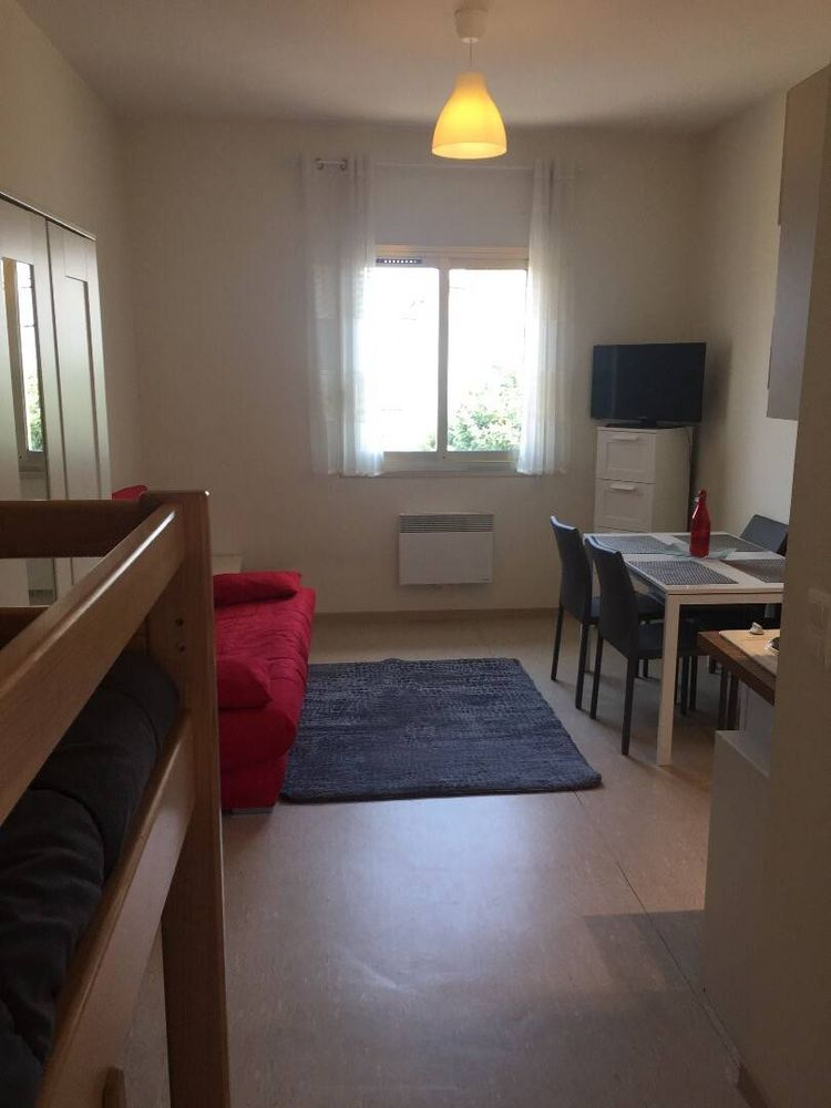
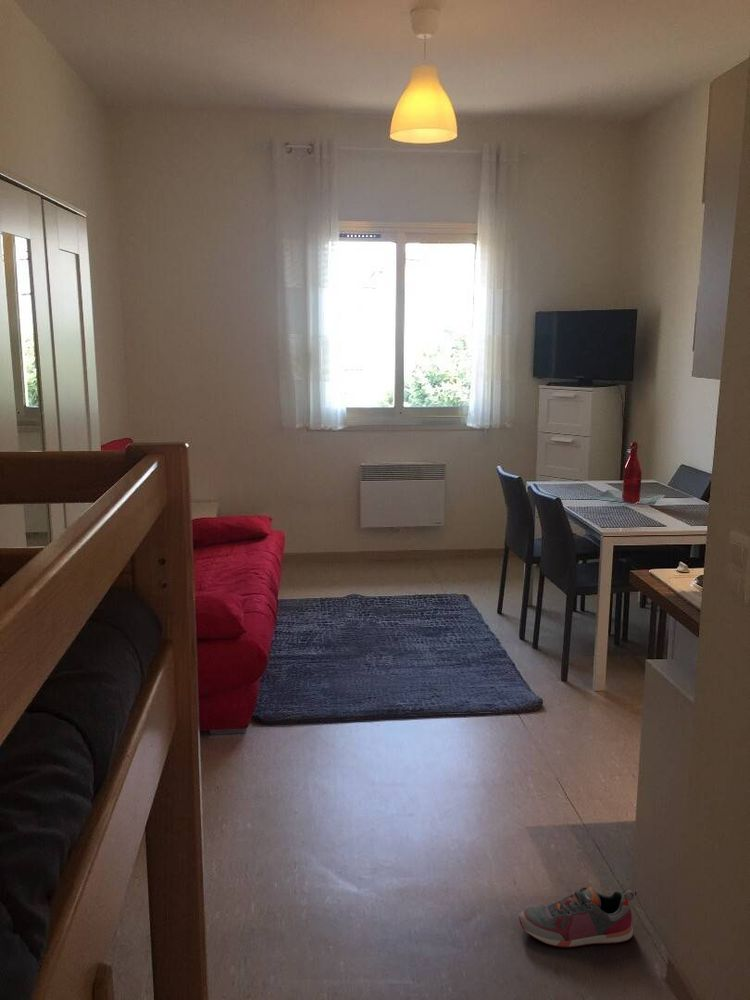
+ sneaker (577, 911)
